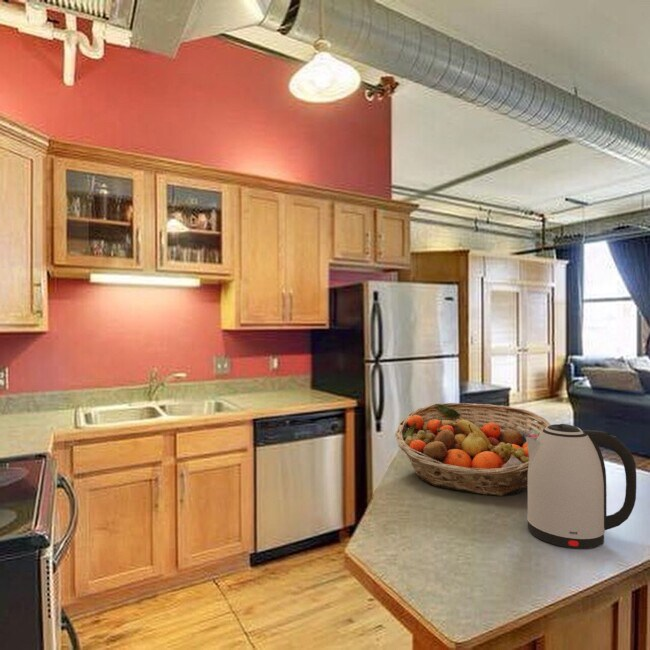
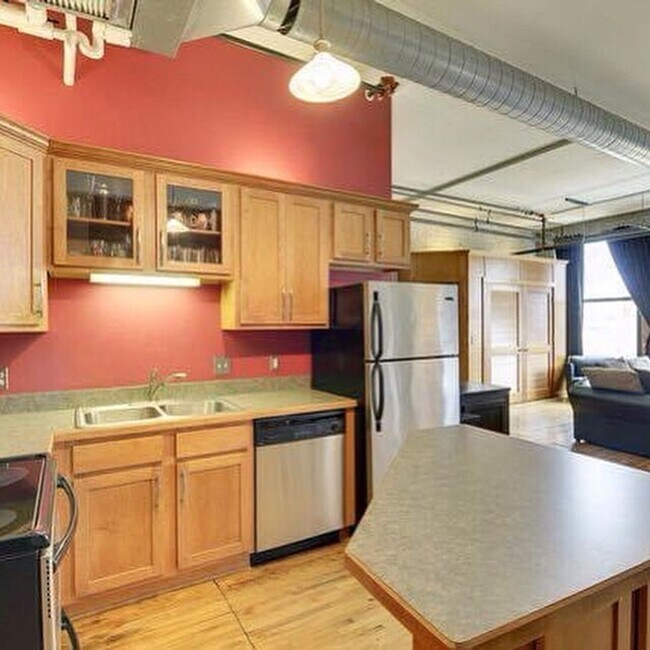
- fruit basket (472, 444)
- kettle (579, 479)
